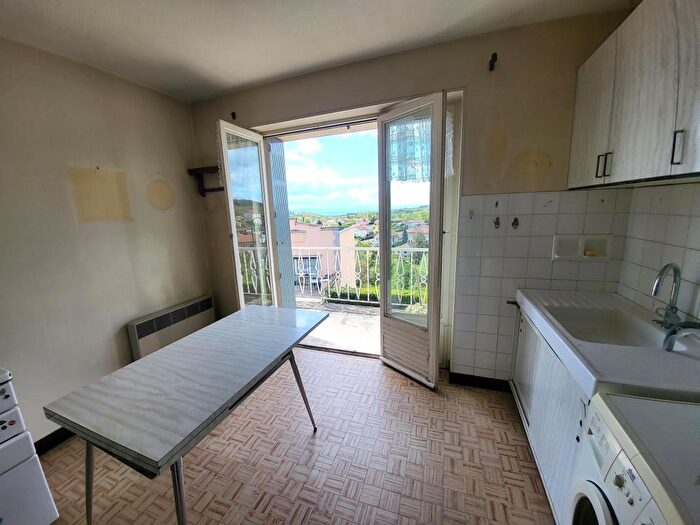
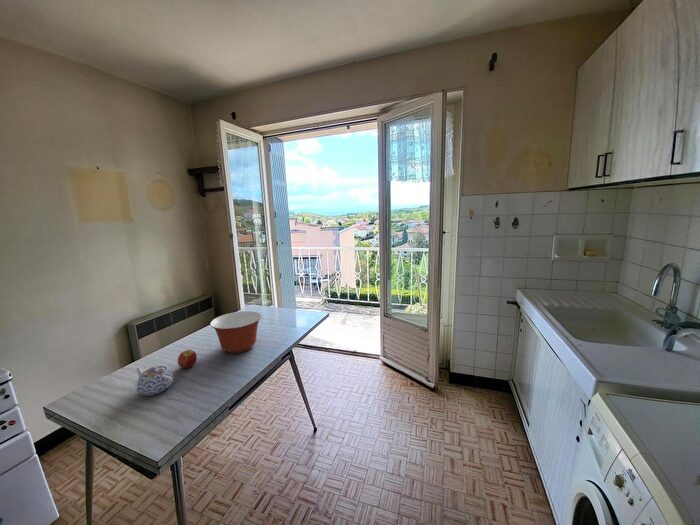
+ teapot (153, 378)
+ mixing bowl (238, 333)
+ fruit (187, 358)
